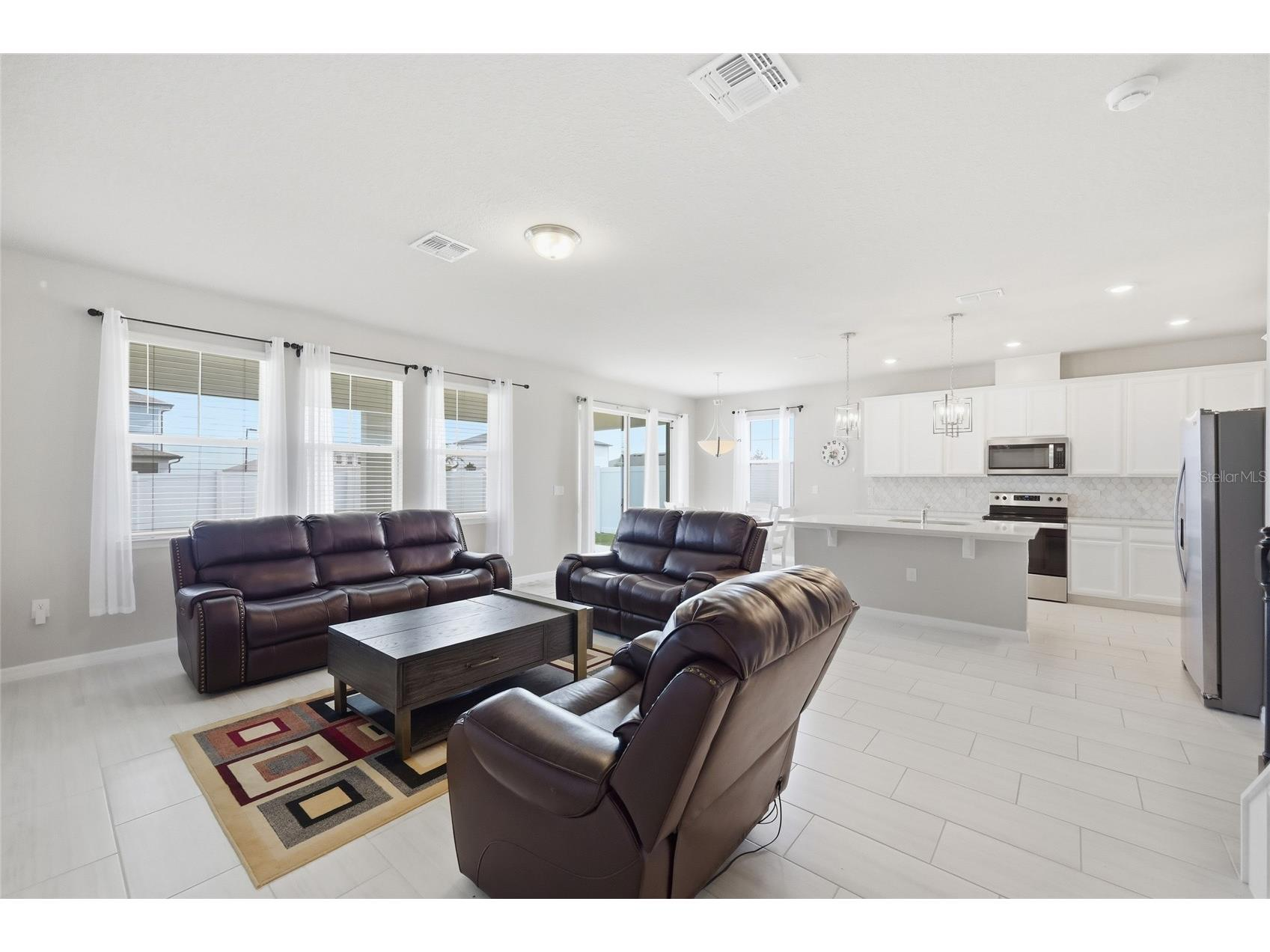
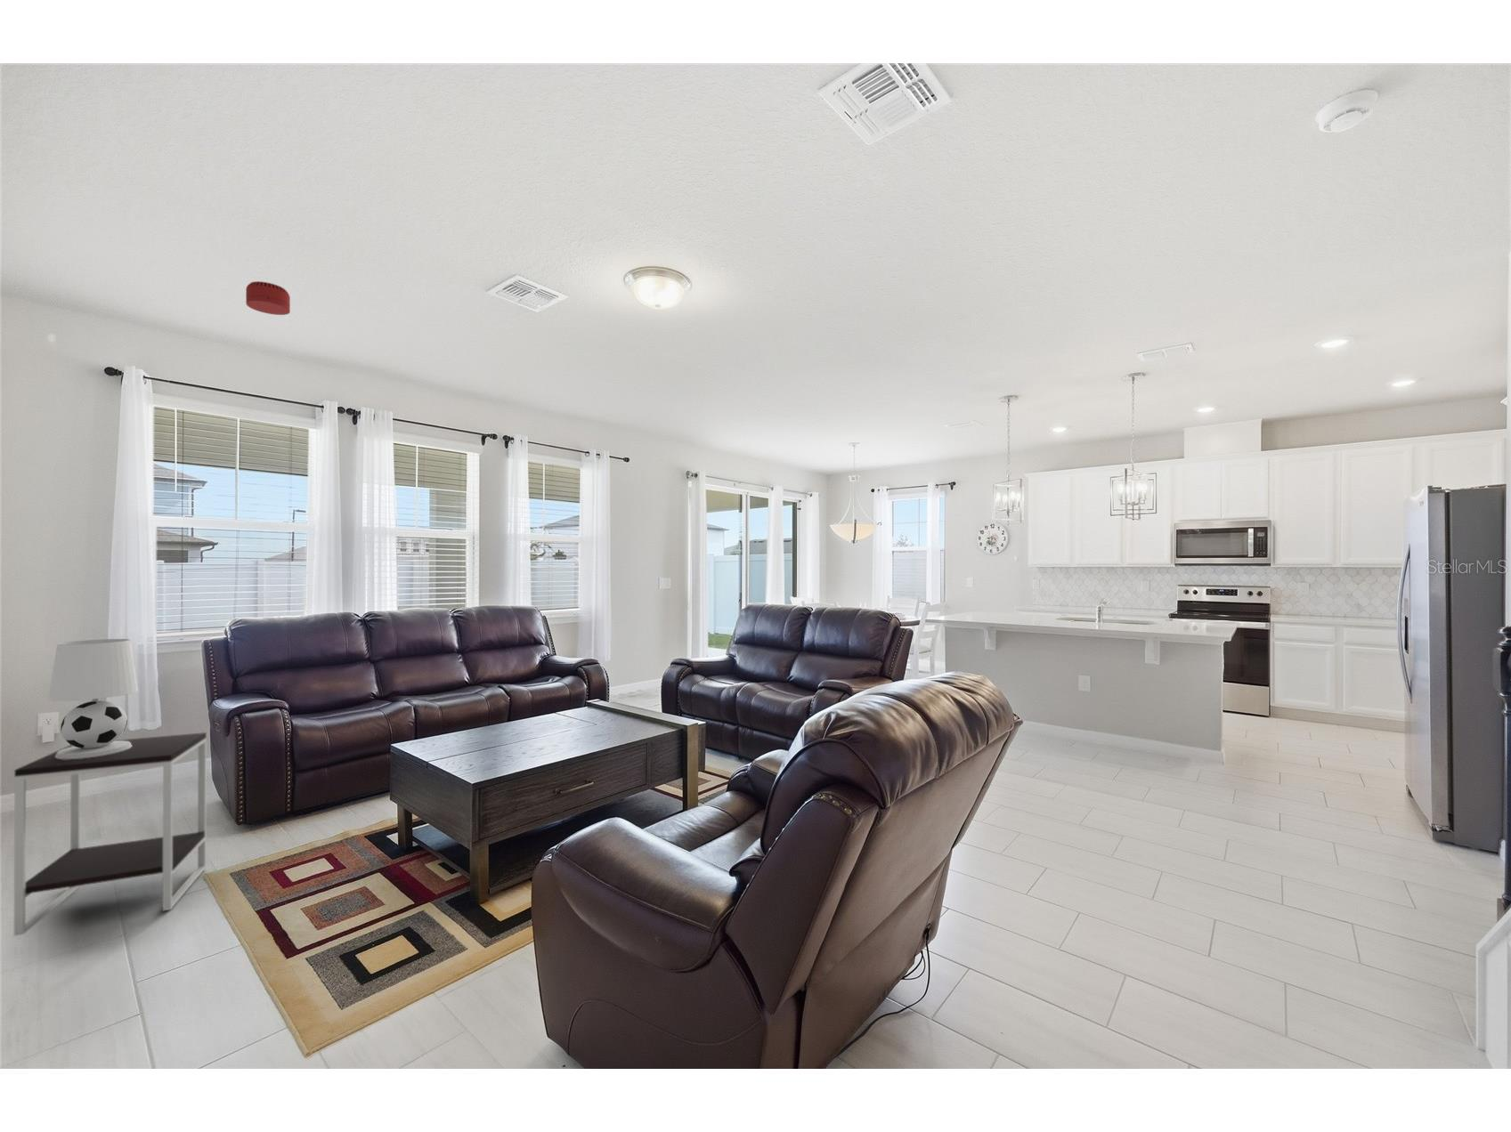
+ smoke detector (268, 297)
+ side table (124, 842)
+ table lamp (94, 696)
